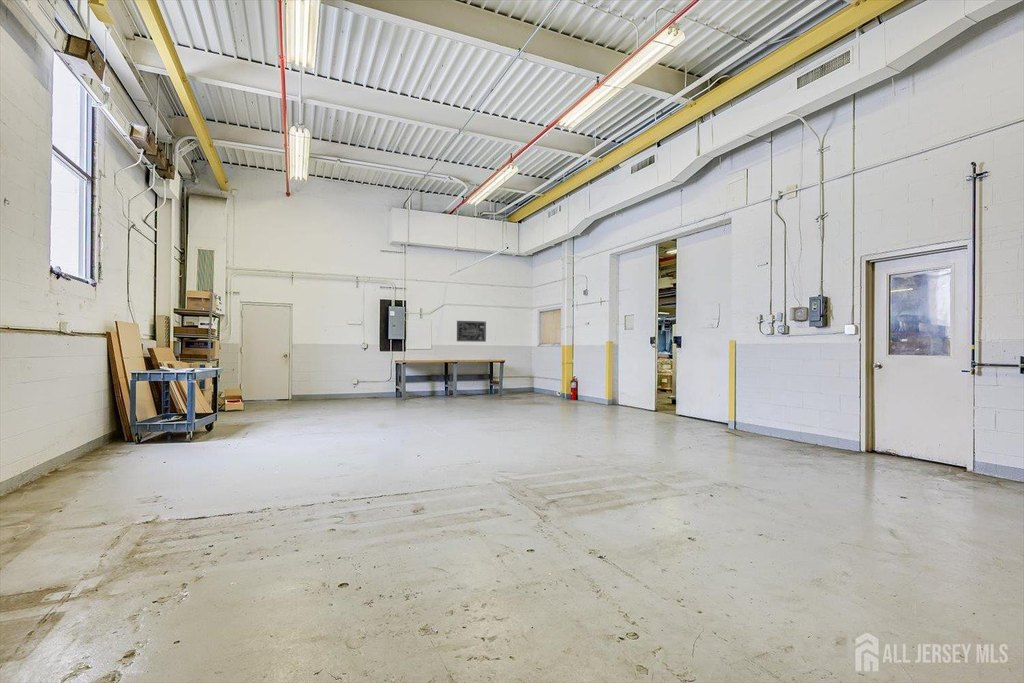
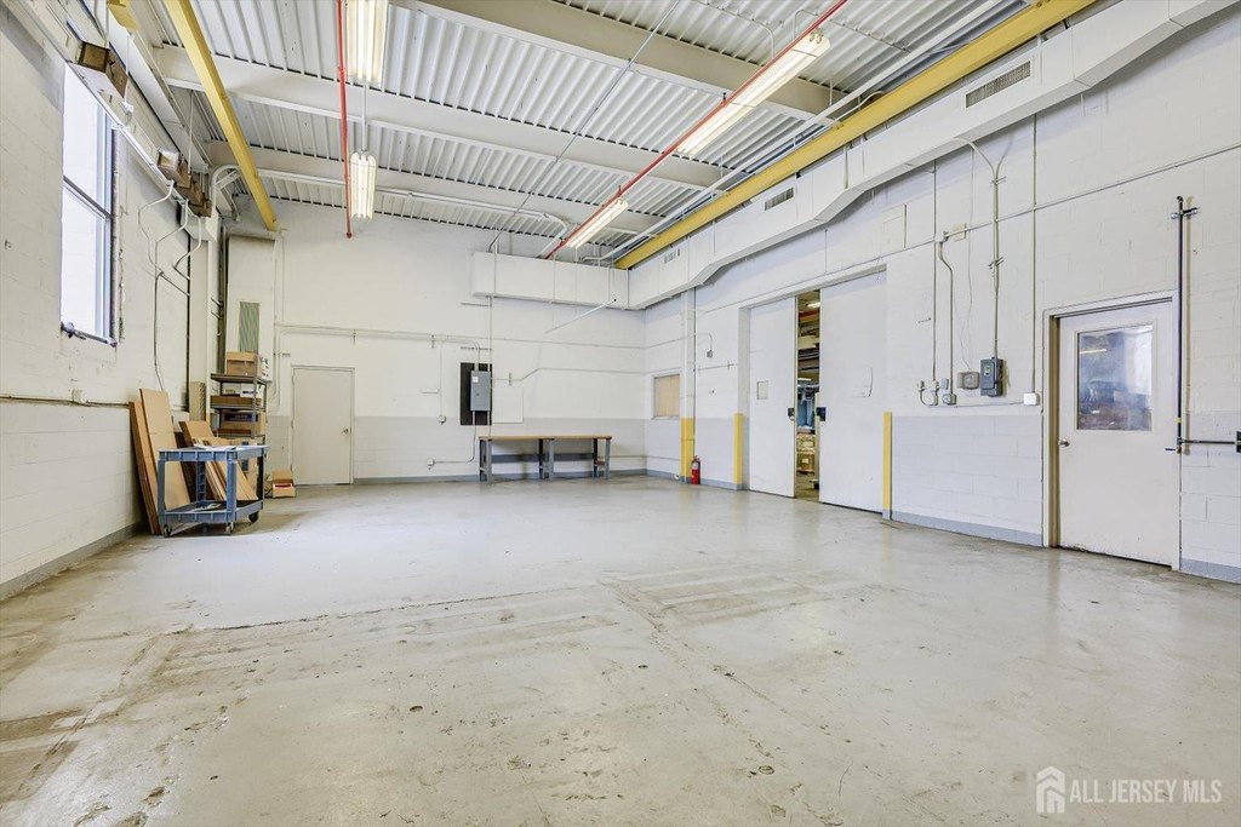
- wall art (471, 331)
